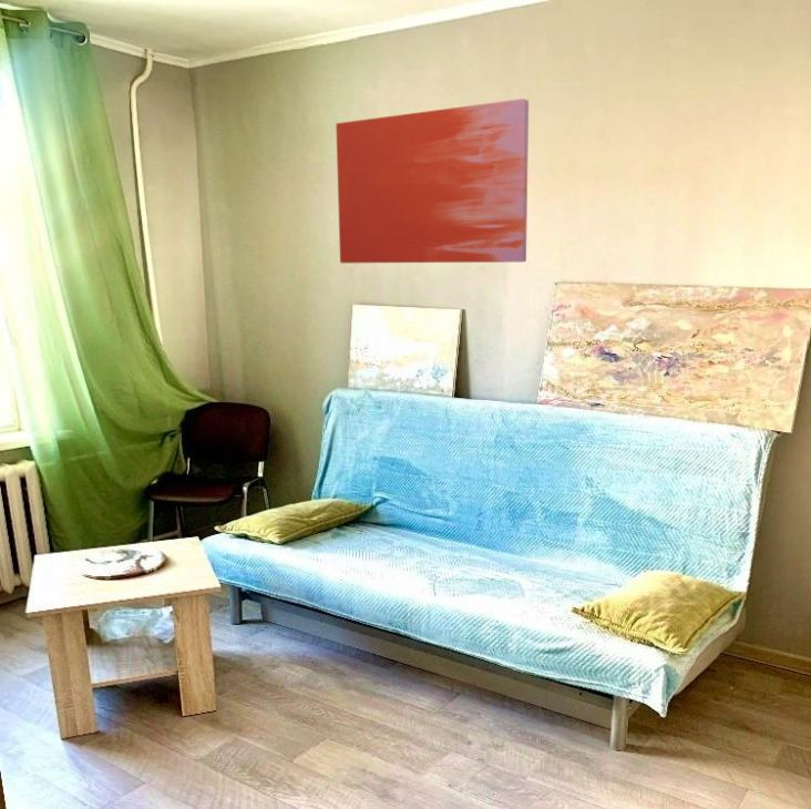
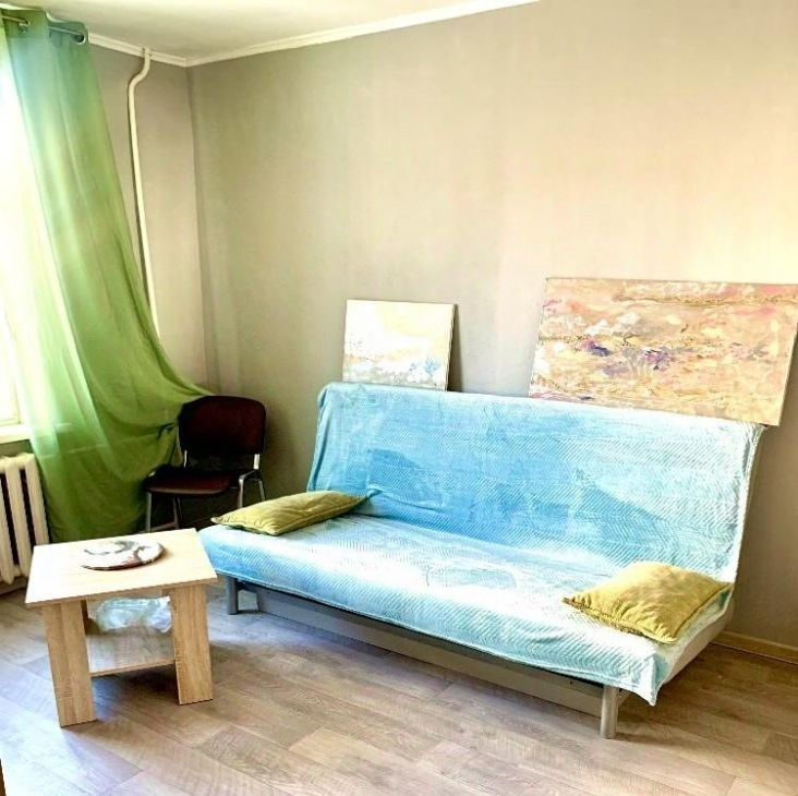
- wall art (425, 188)
